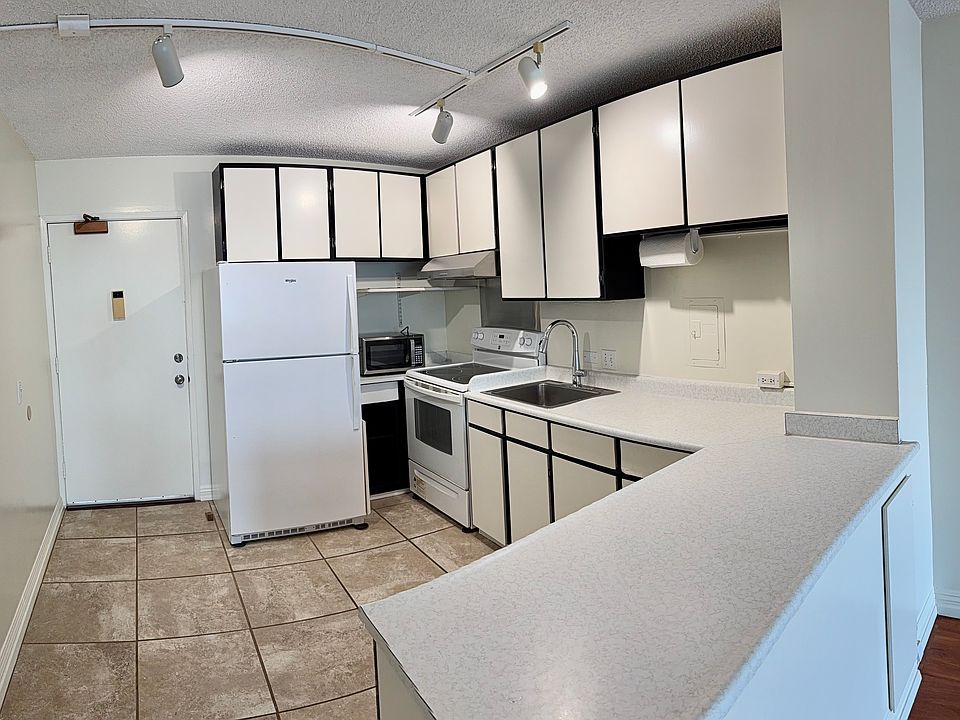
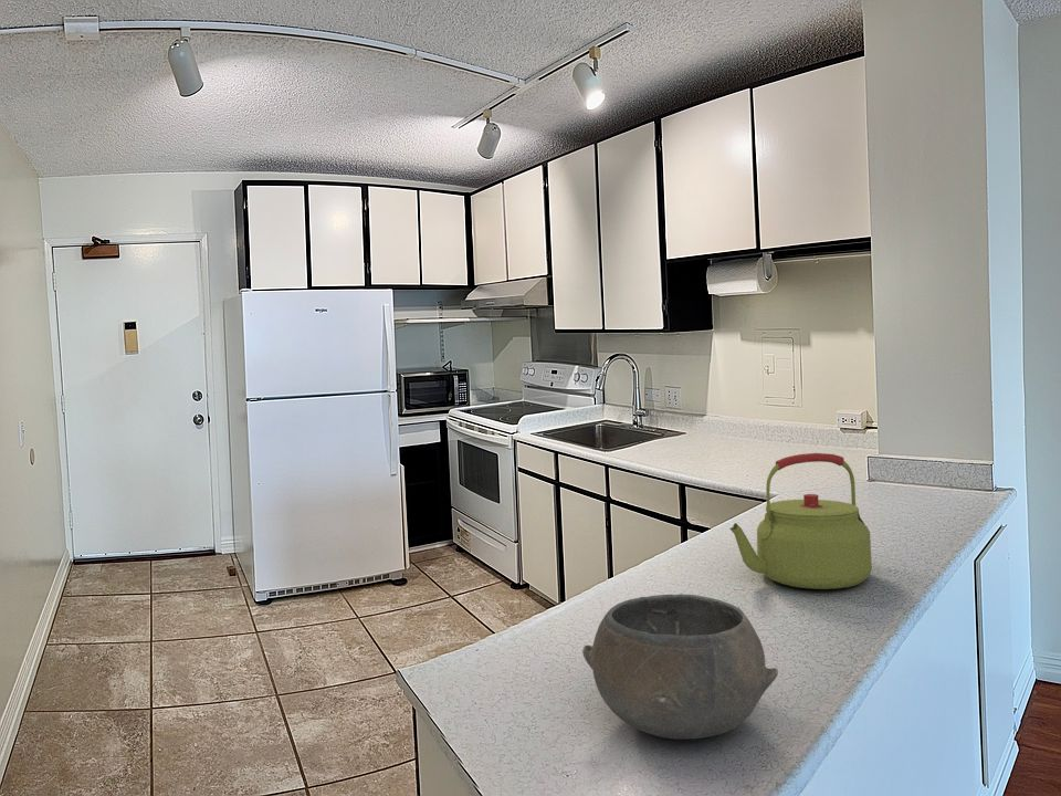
+ bowl (677, 667)
+ kettle (796, 516)
